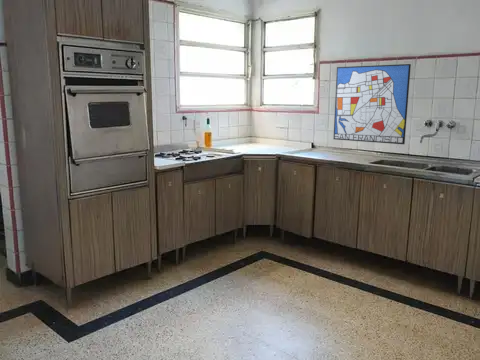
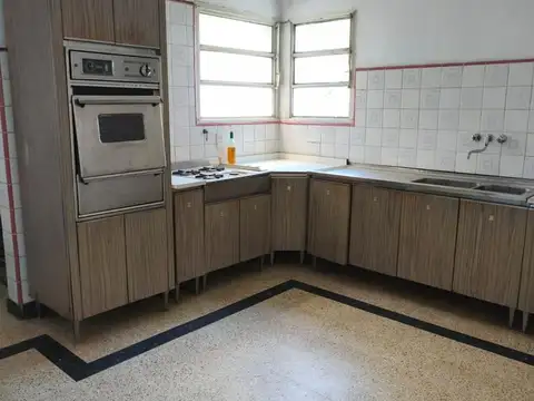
- wall art (369, 104)
